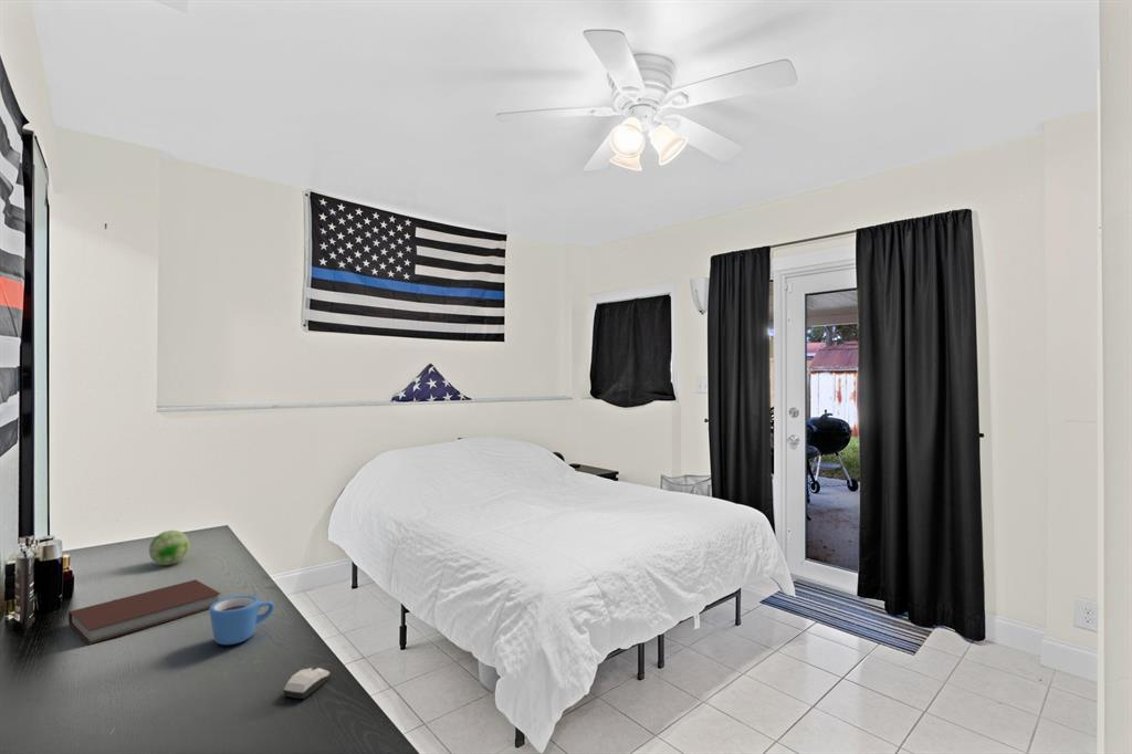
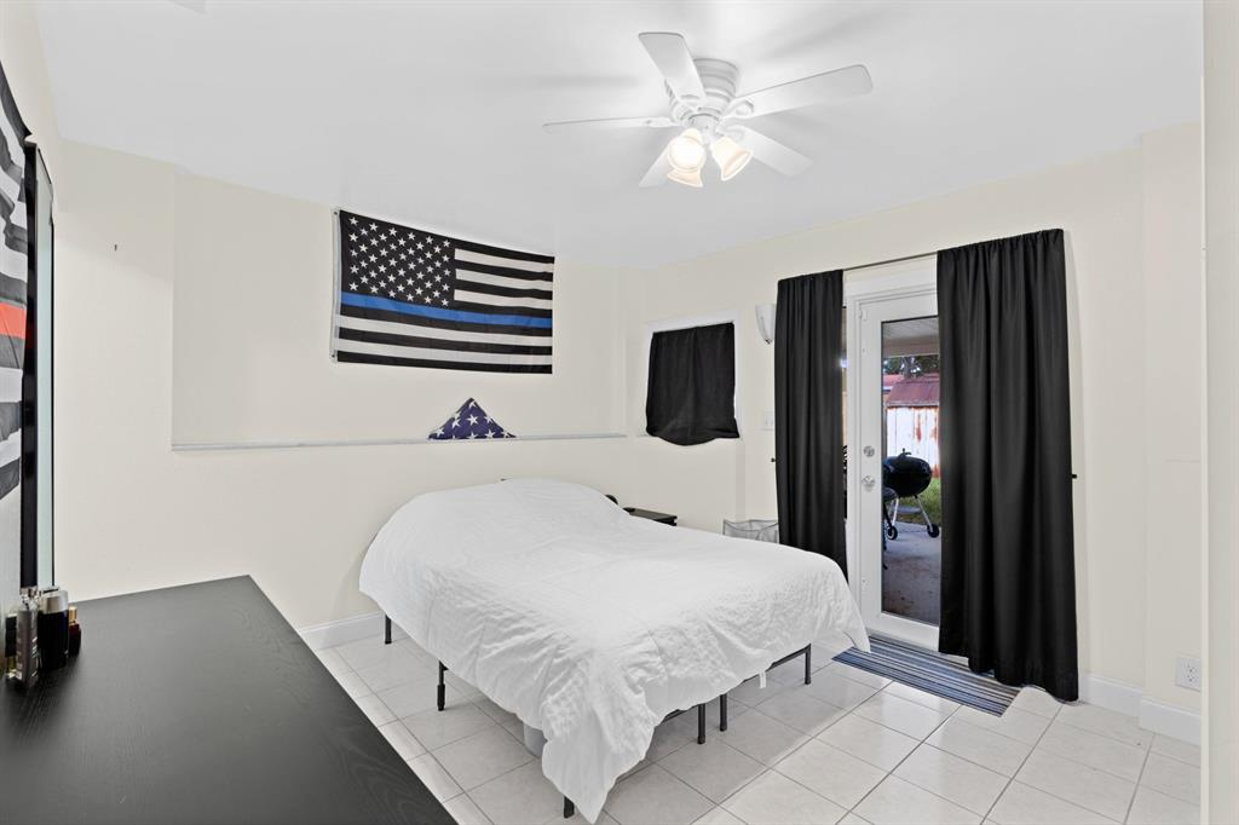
- mug (242, 619)
- computer mouse (307, 679)
- decorative ball (169, 547)
- book (147, 607)
